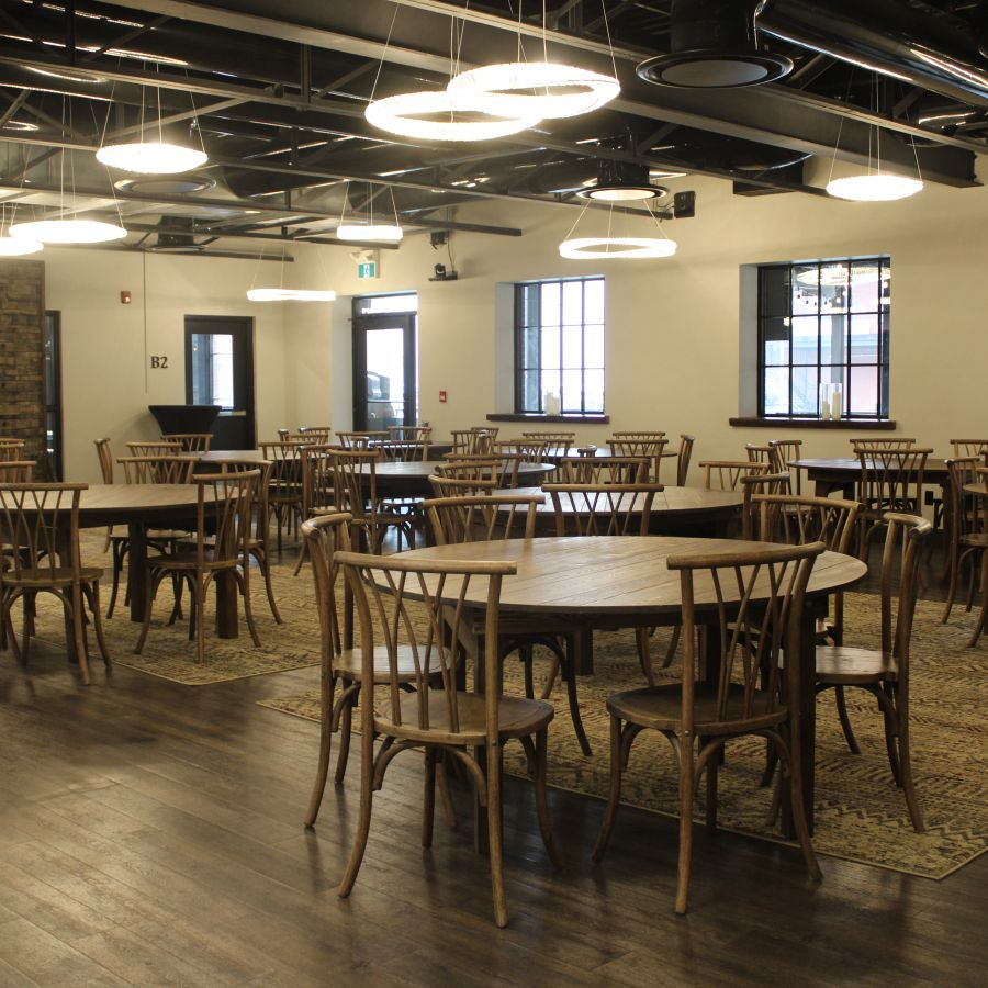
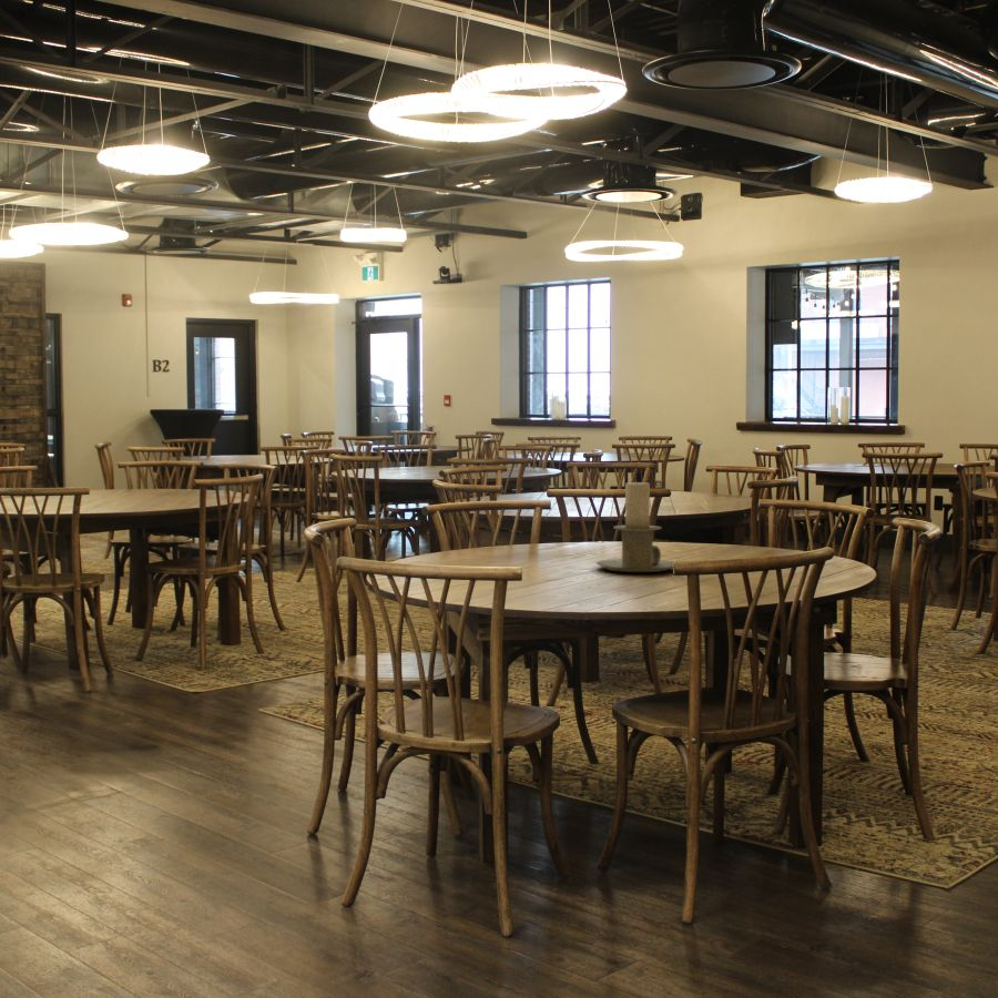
+ candle holder (637, 525)
